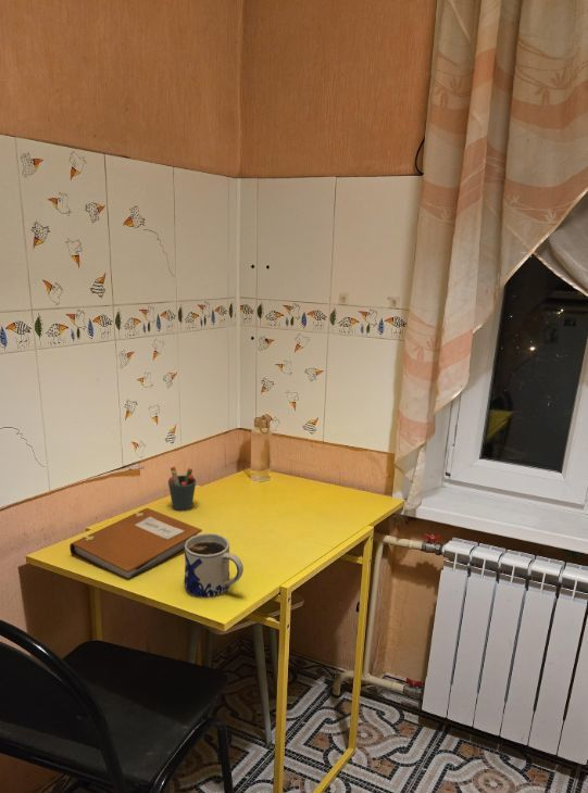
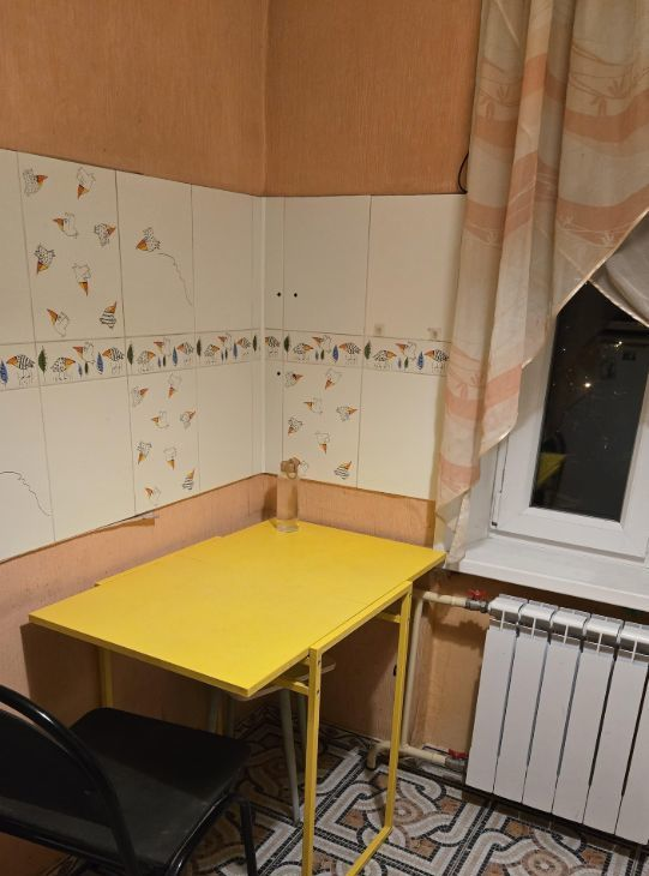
- mug (212, 566)
- pen holder (182, 487)
- notebook (139, 540)
